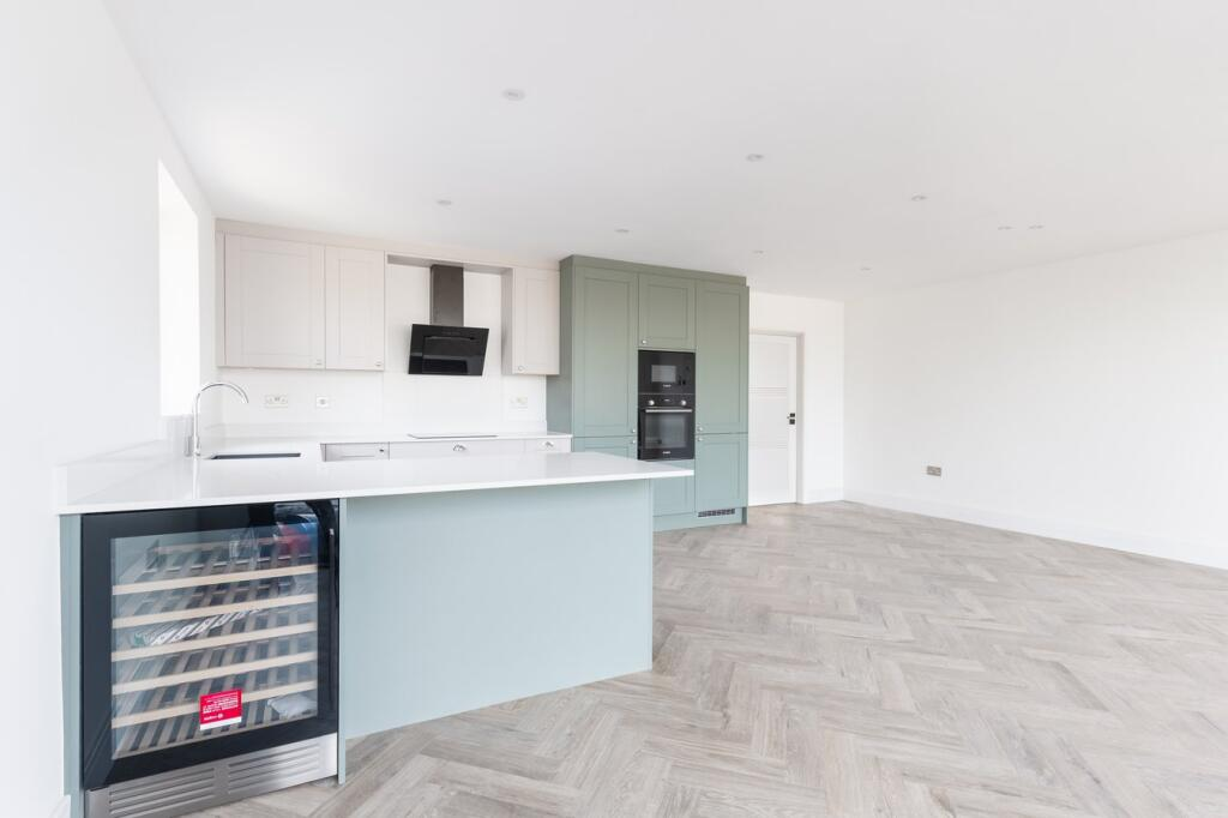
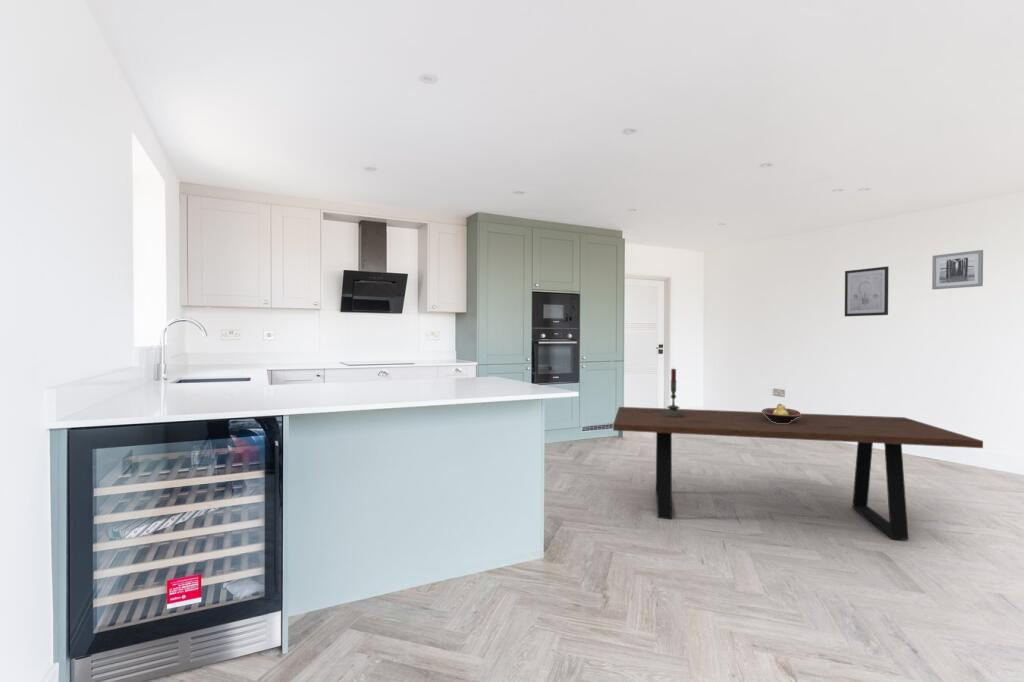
+ dining table (765, 437)
+ wall art (865, 292)
+ wall art (956, 270)
+ fruit bowl (781, 412)
+ candle (673, 391)
